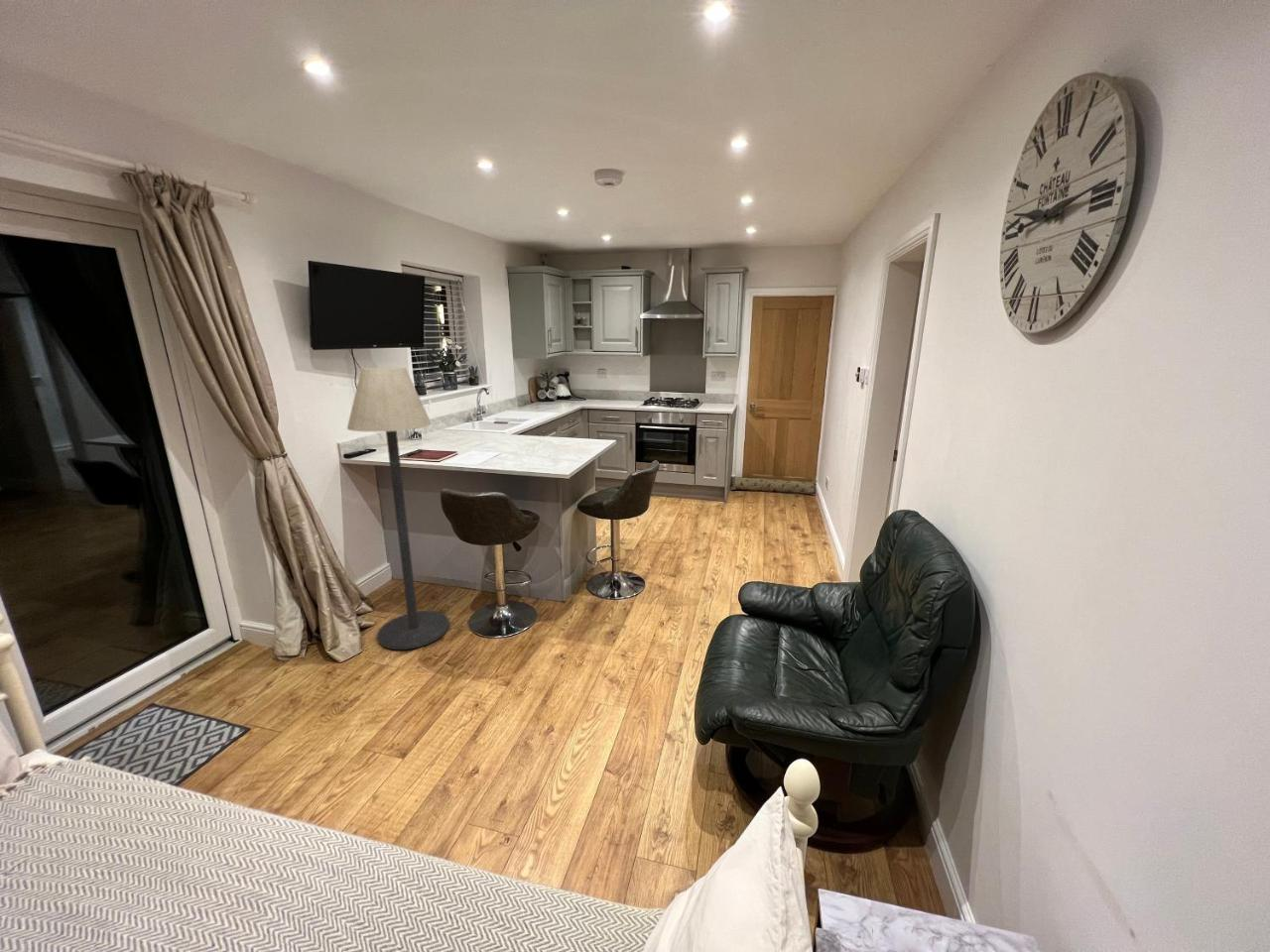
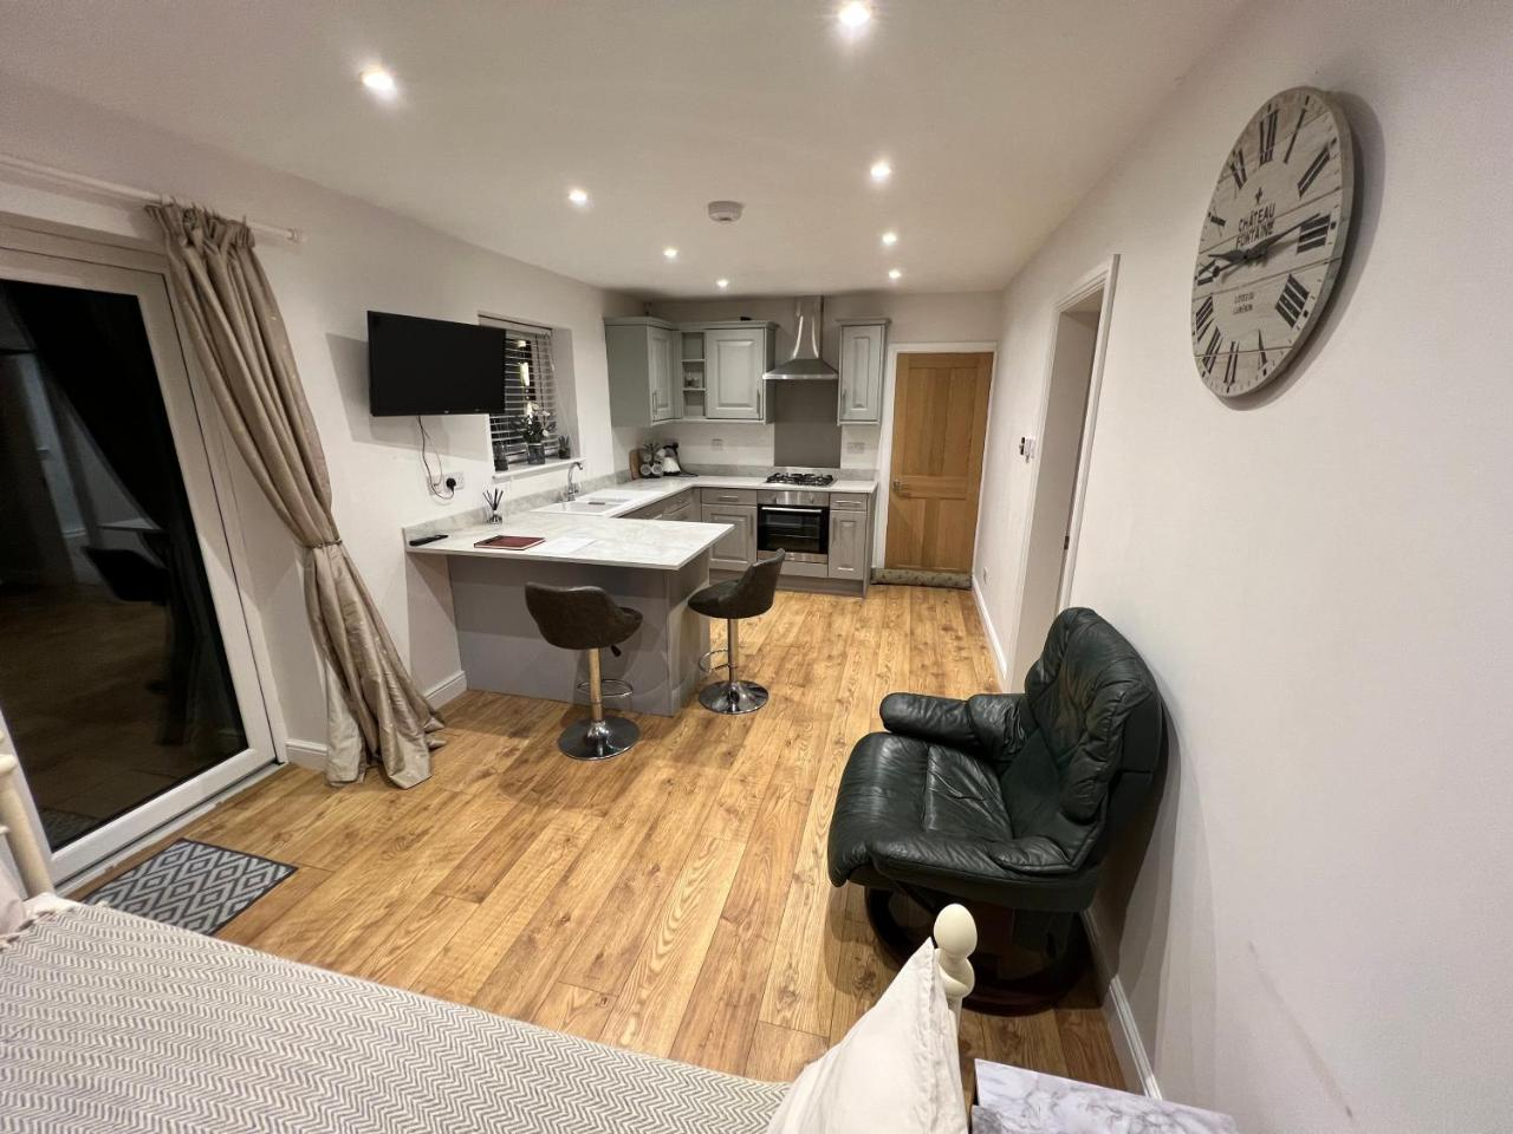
- floor lamp (400, 508)
